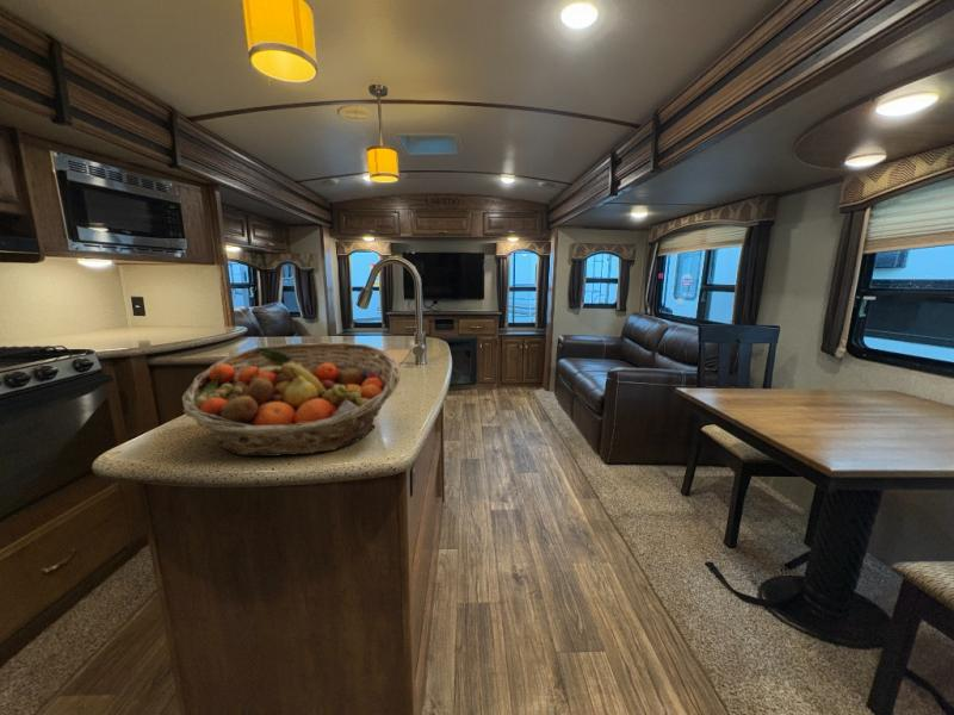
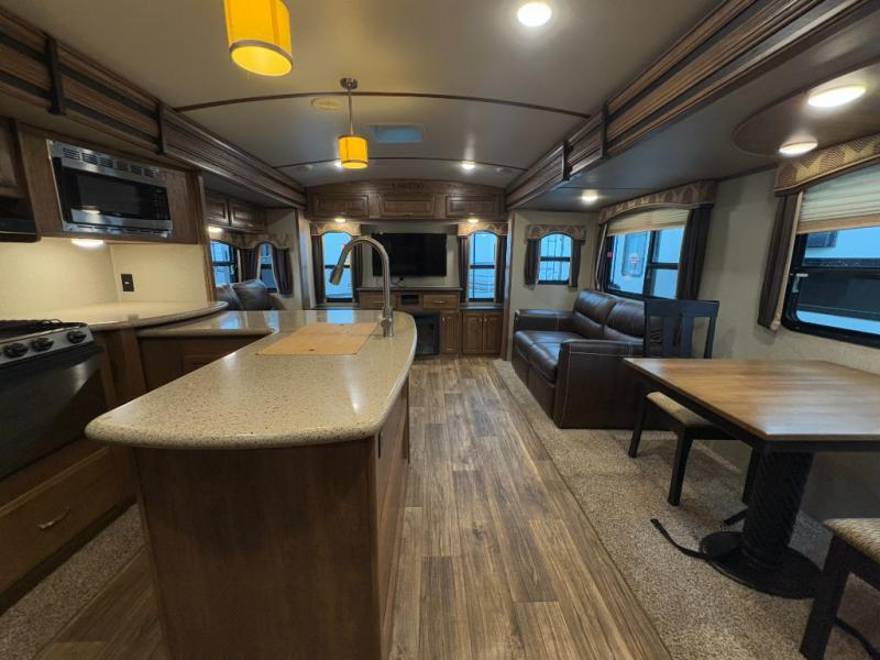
- fruit basket (301, 392)
